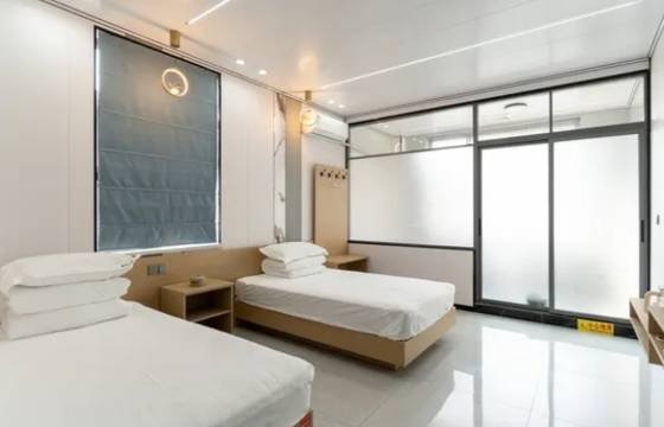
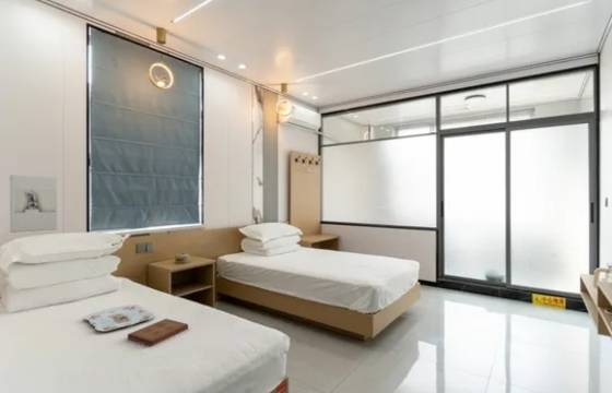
+ book (158, 331)
+ wall sculpture (34, 203)
+ serving tray (119, 317)
